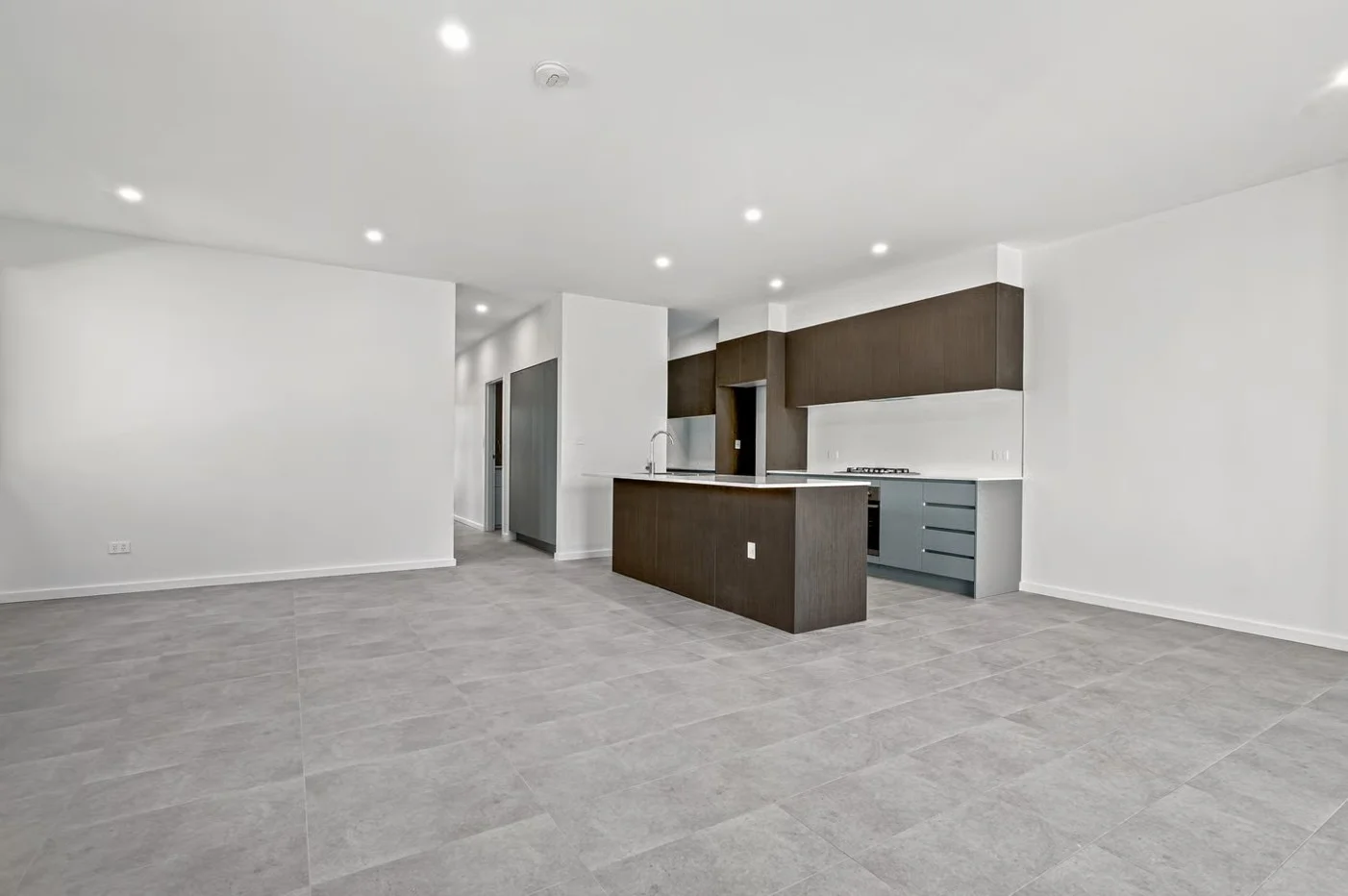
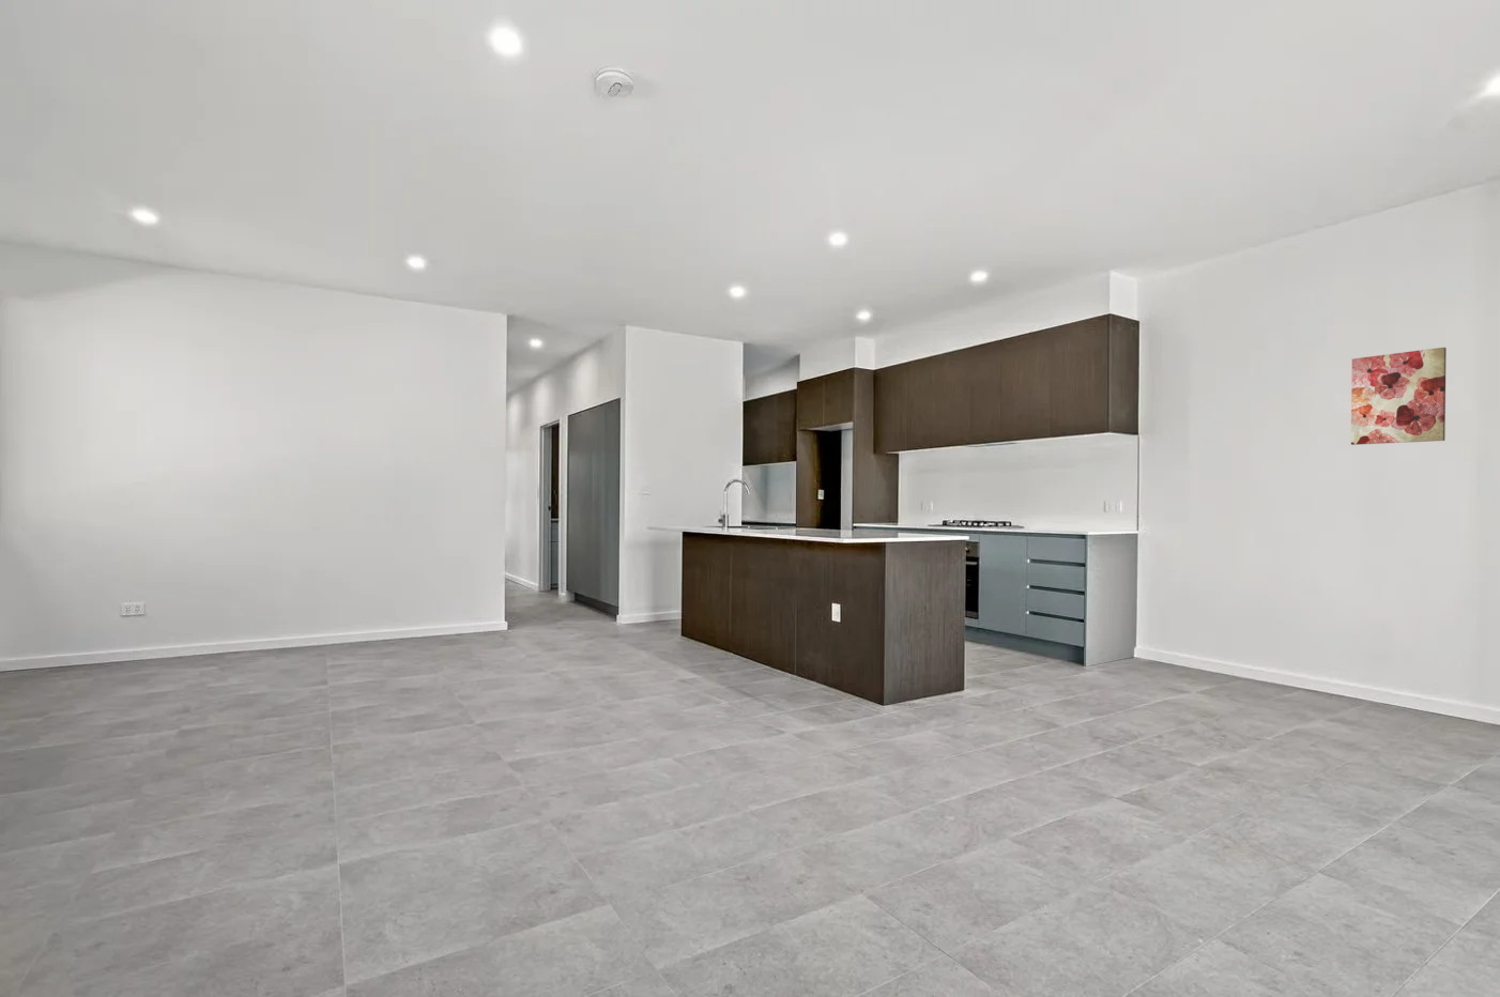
+ wall art (1397, 398)
